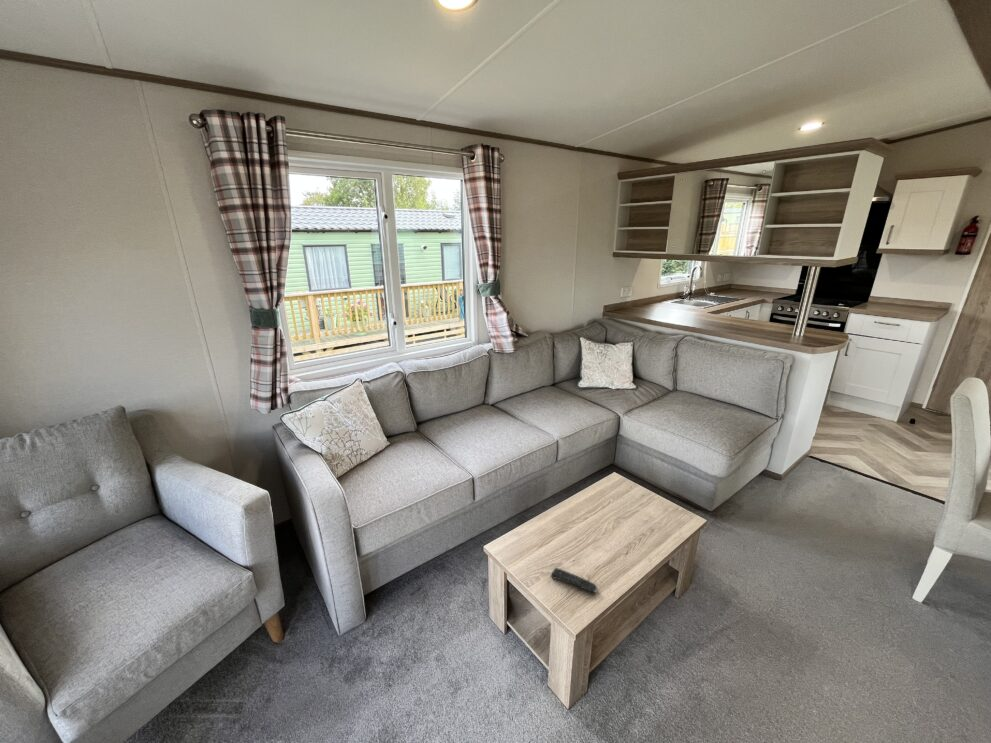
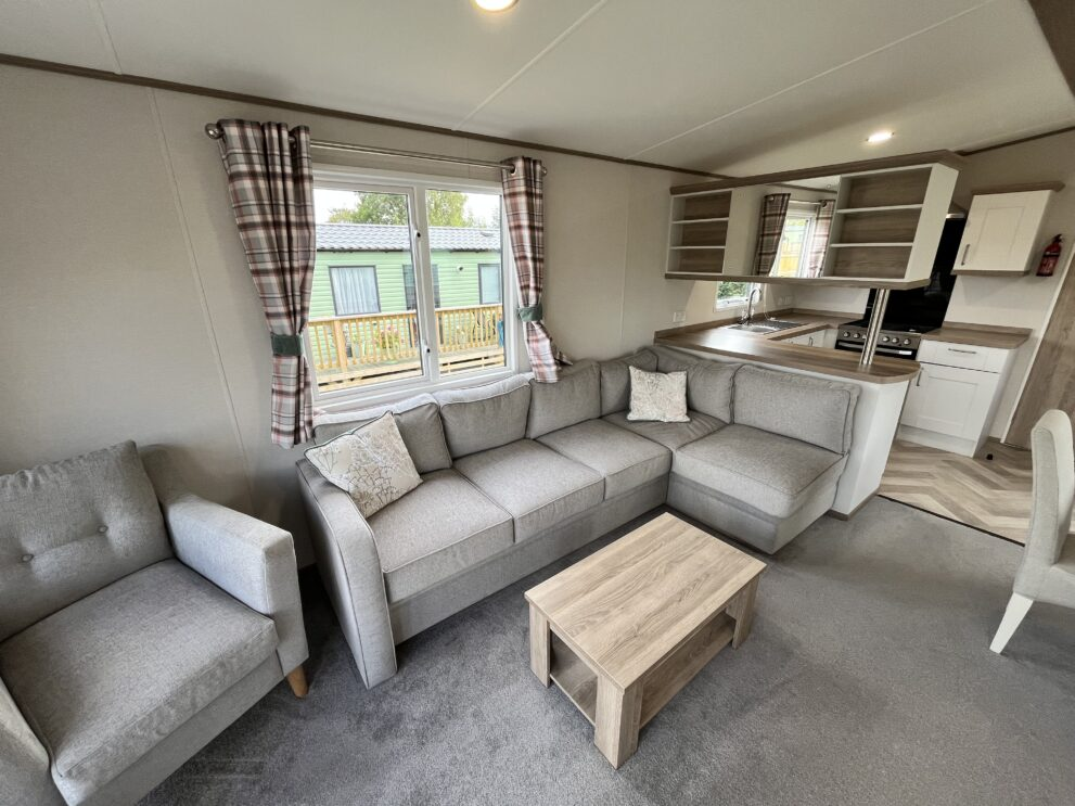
- remote control (574, 580)
